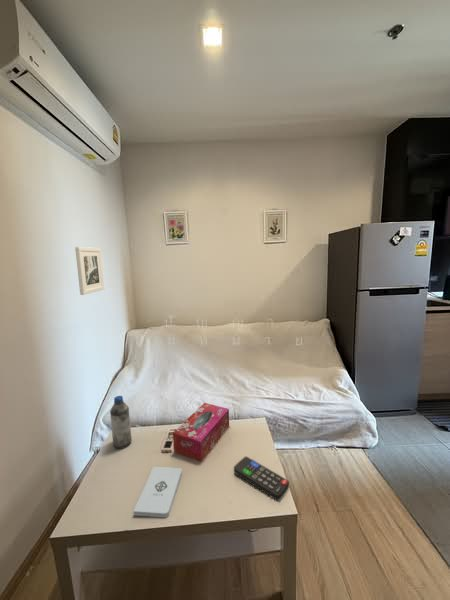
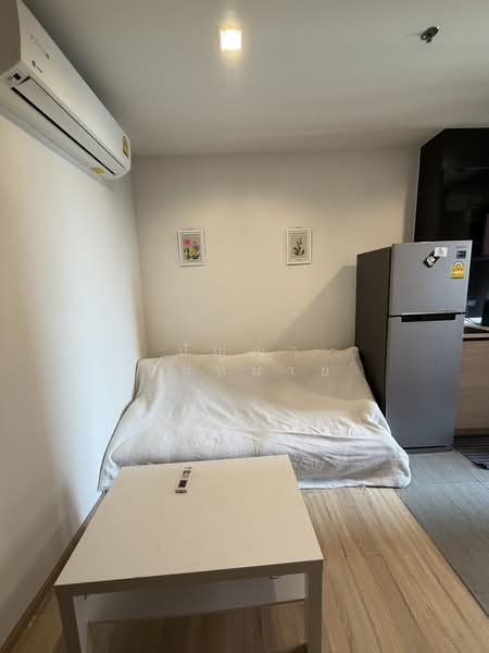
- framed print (91, 270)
- tissue box (203, 428)
- water bottle (120, 420)
- notepad (160, 489)
- remote control (260, 476)
